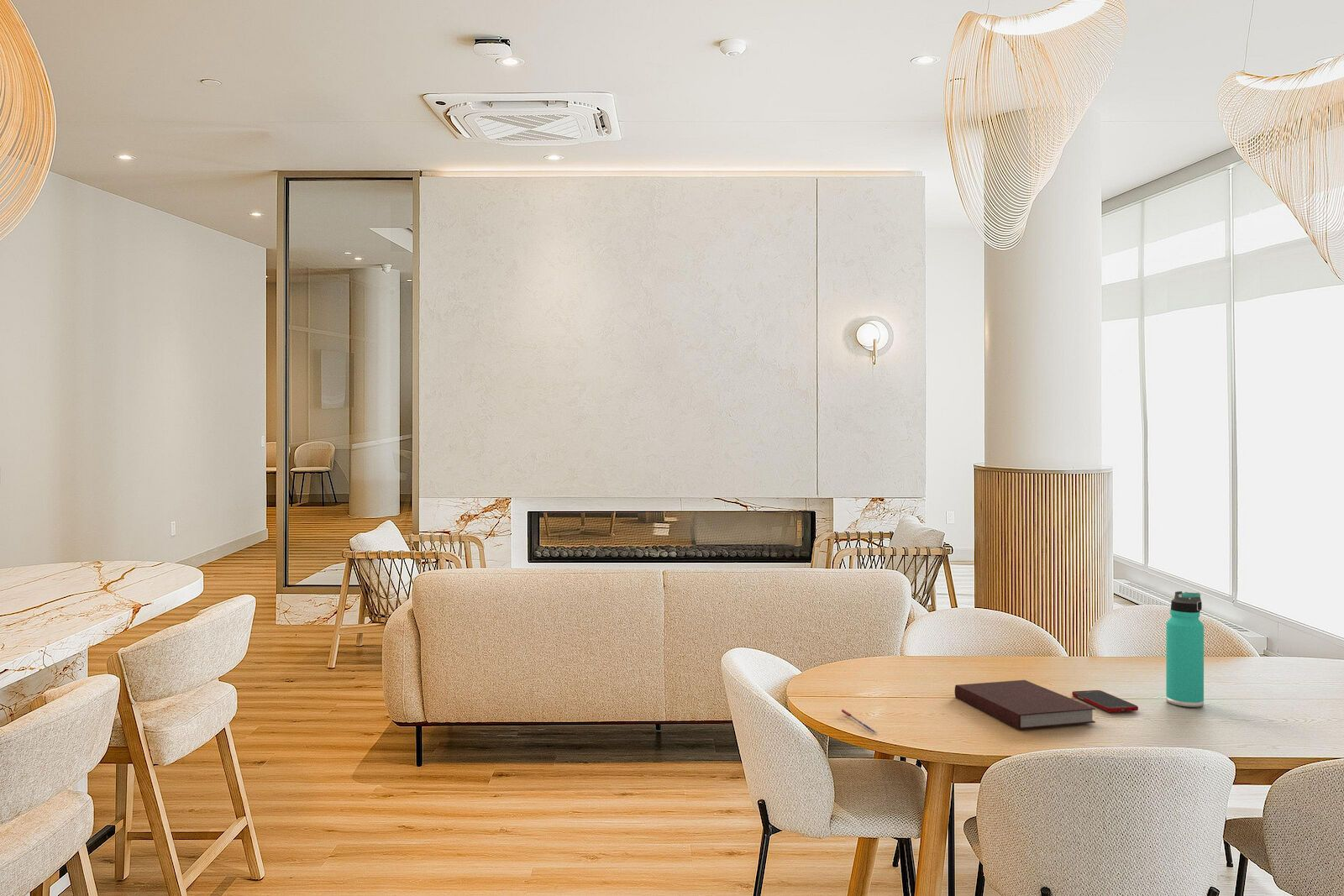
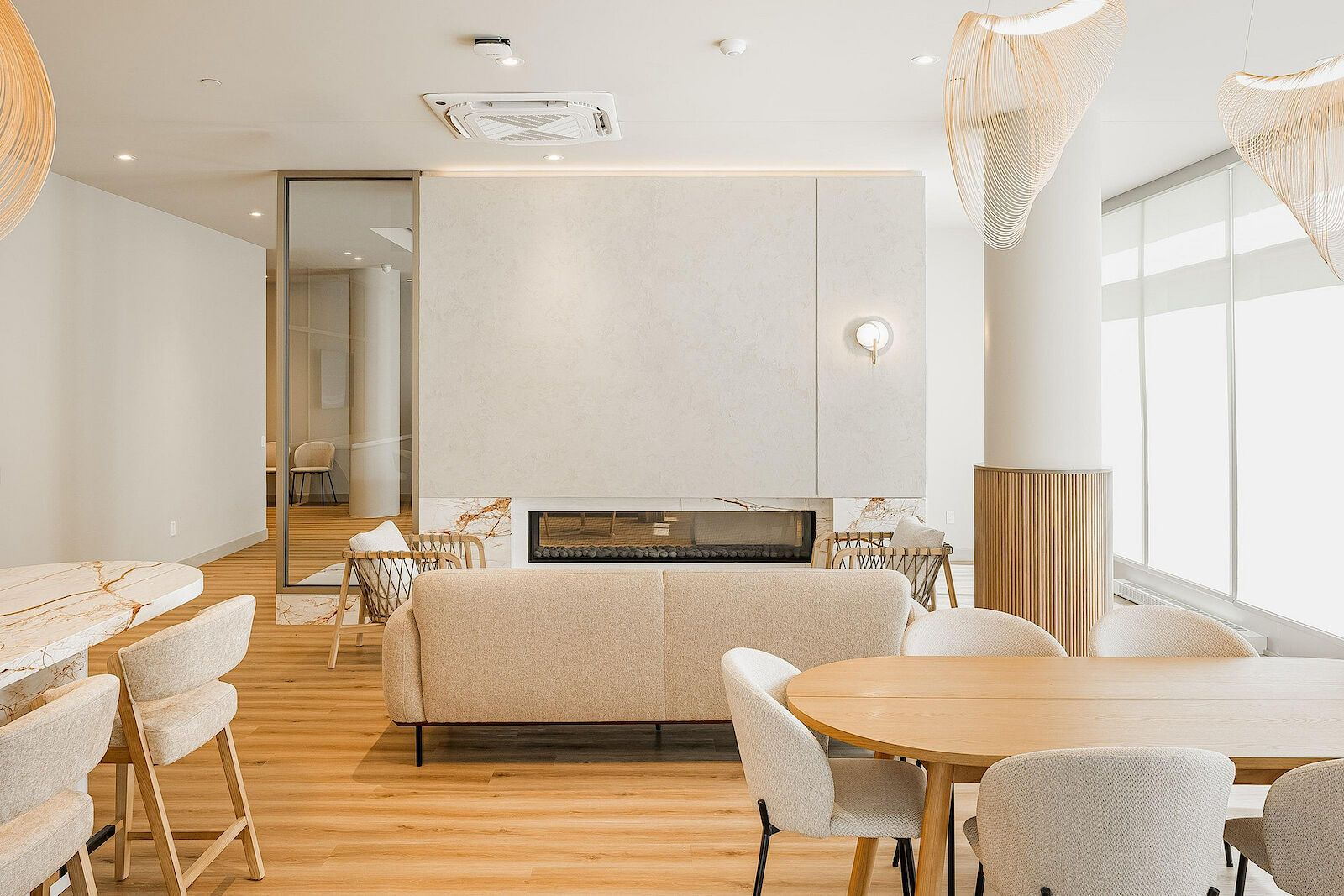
- cell phone (1104, 700)
- notebook (1021, 703)
- pen (858, 720)
- thermos bottle (1184, 647)
